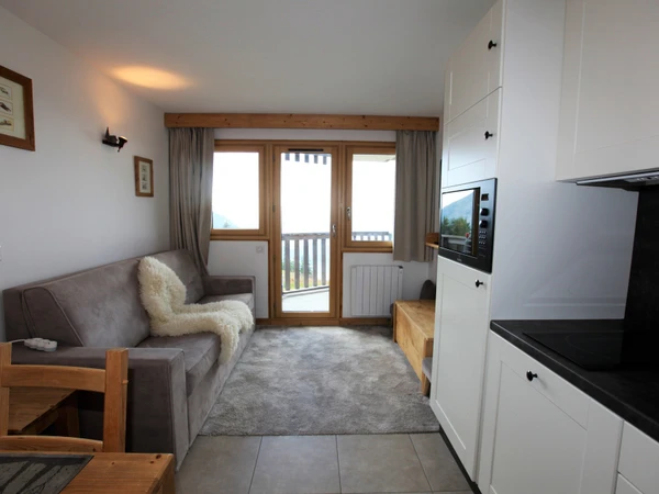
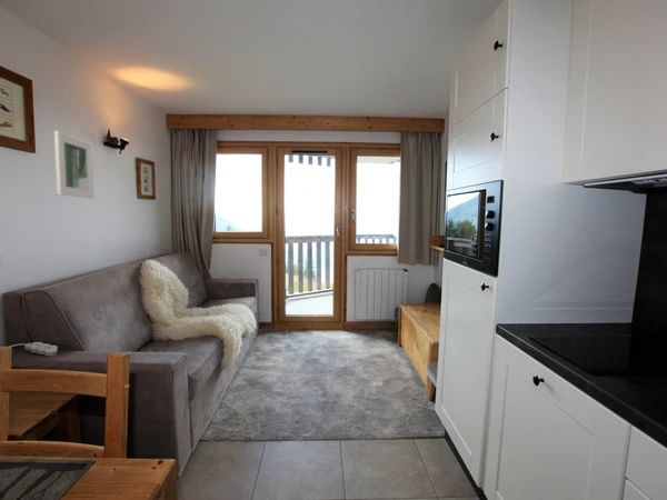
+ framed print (76, 167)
